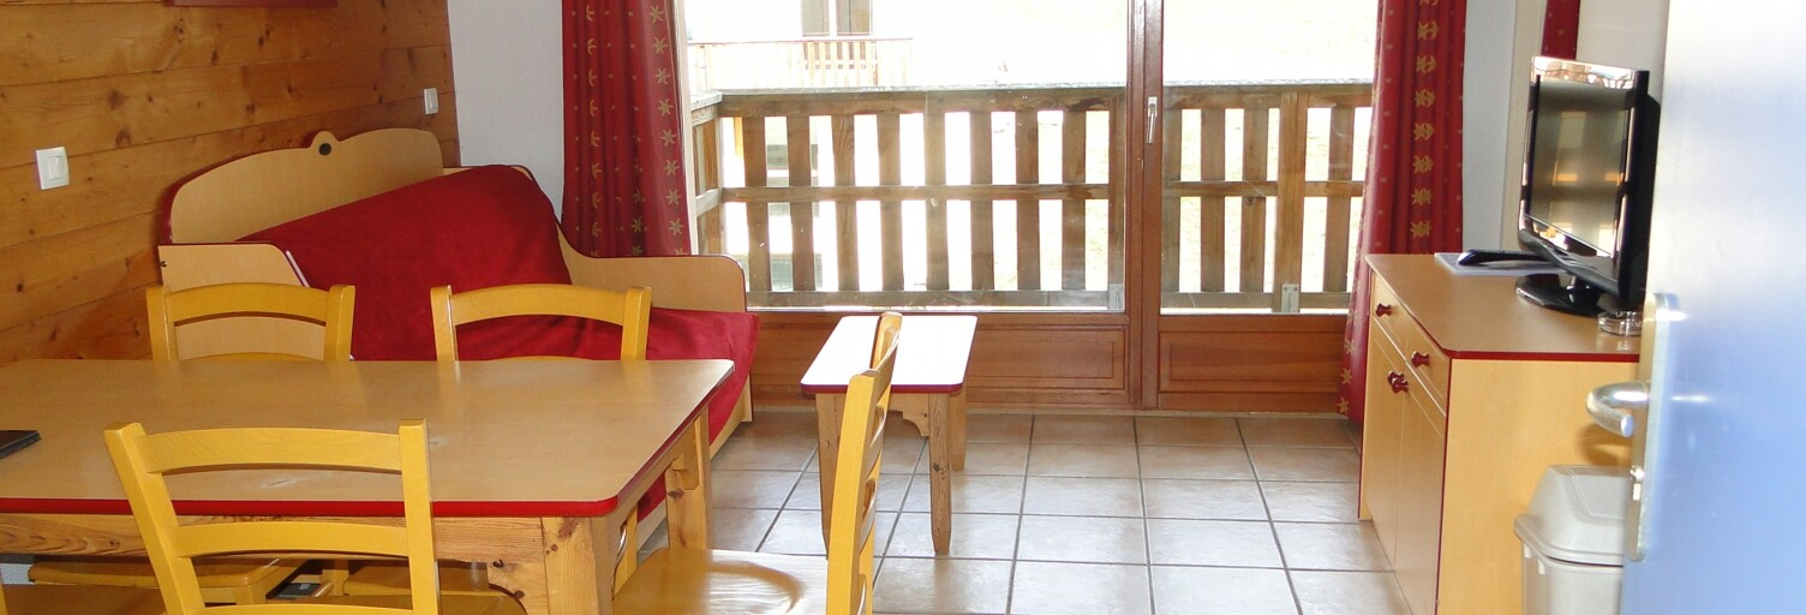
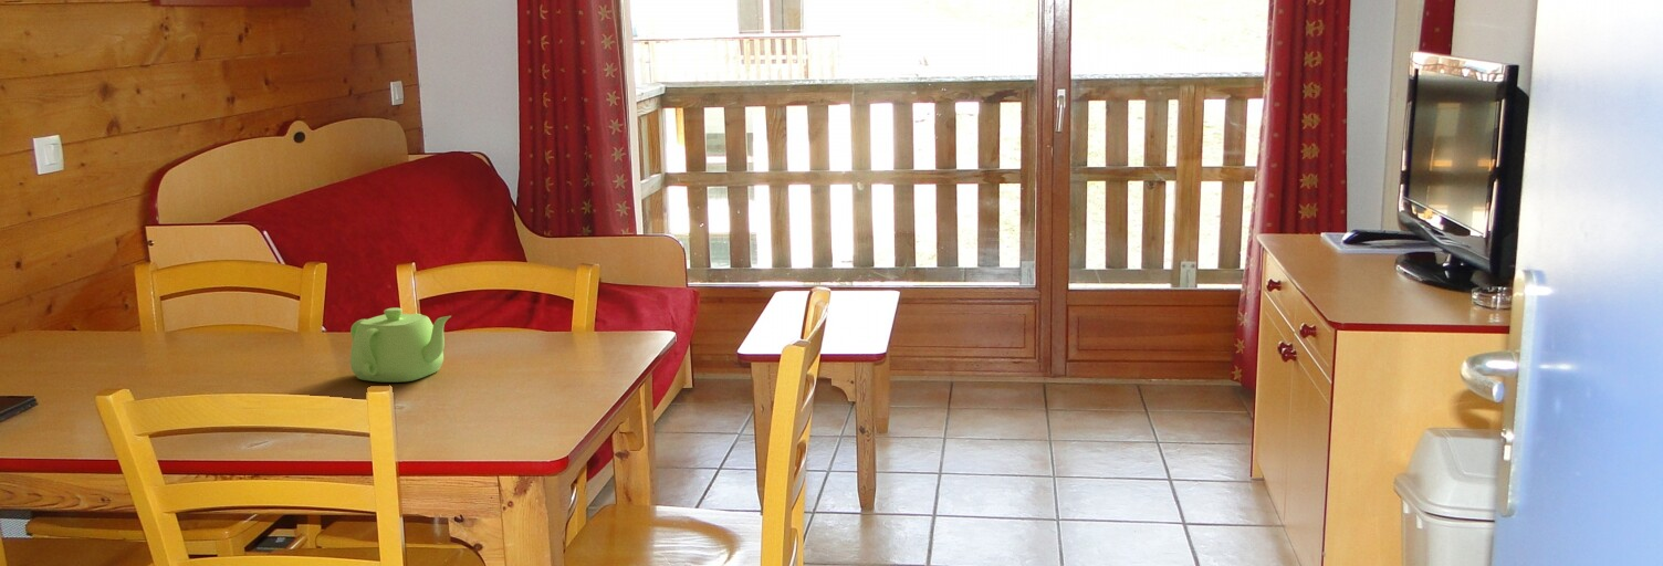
+ teapot (401, 342)
